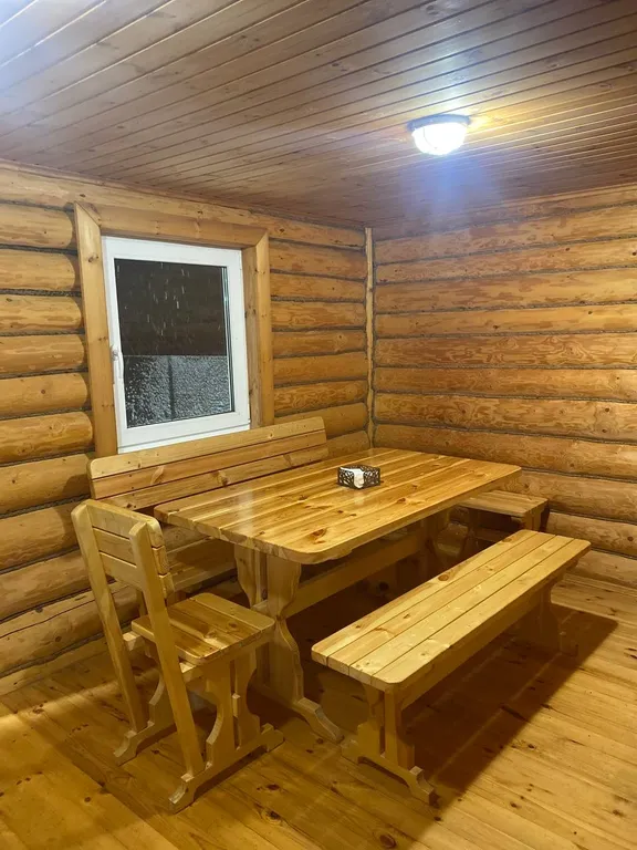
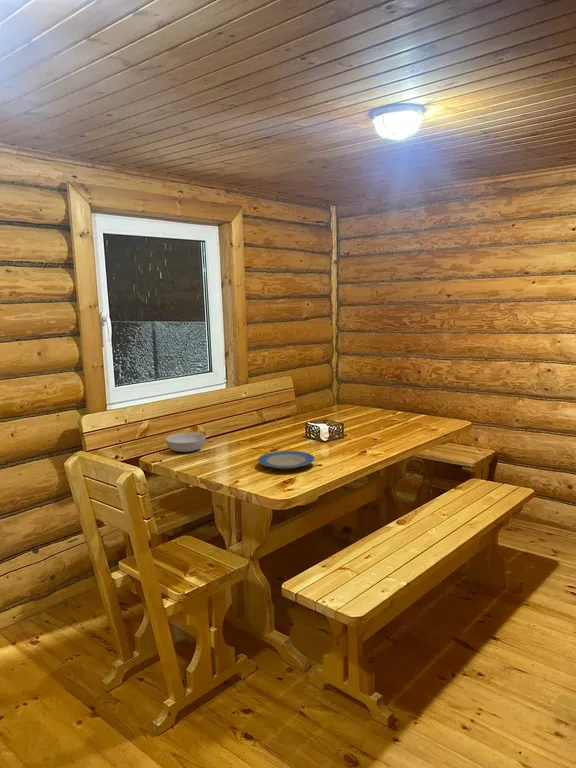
+ serving bowl (186, 443)
+ plate (286, 461)
